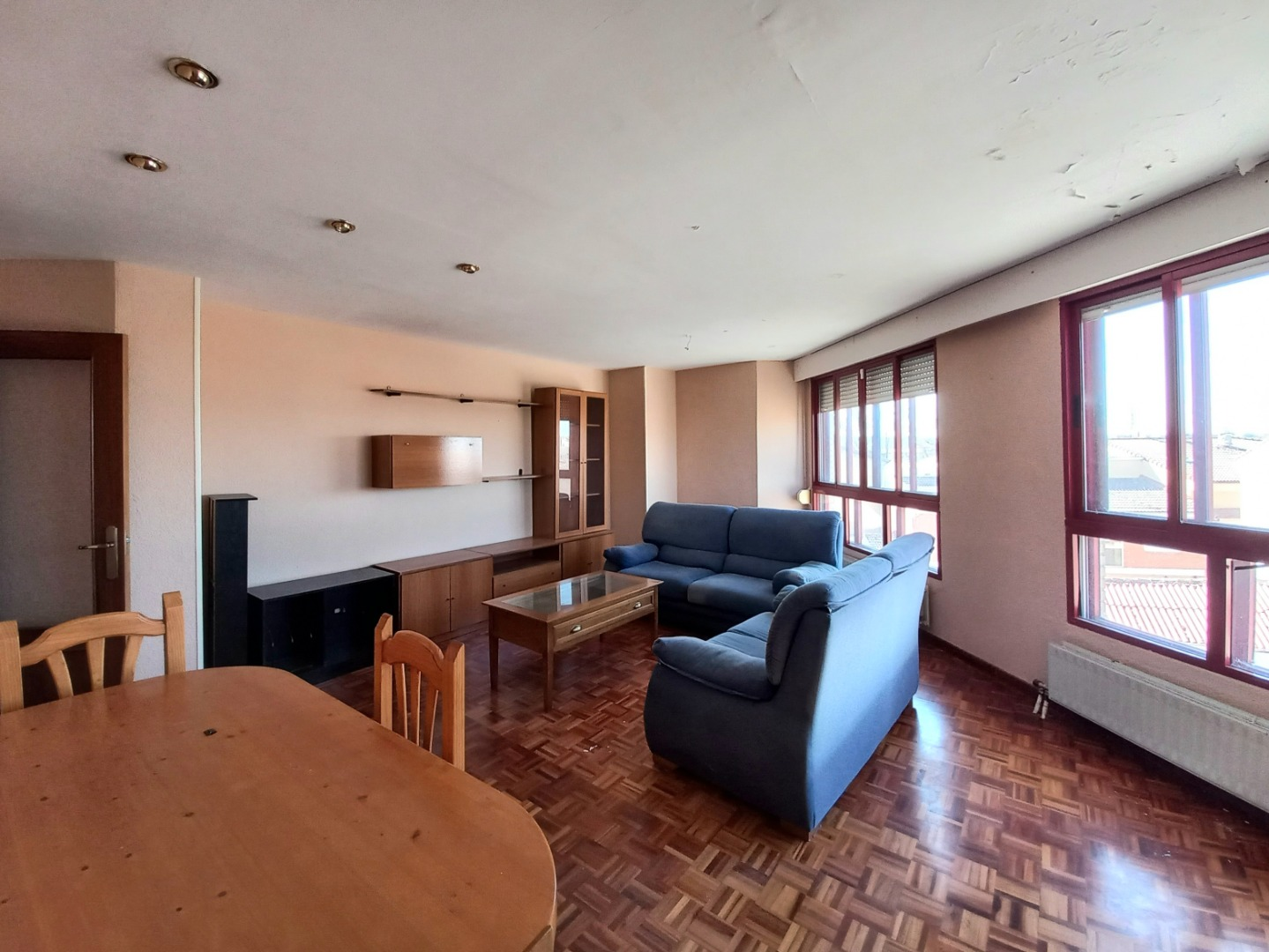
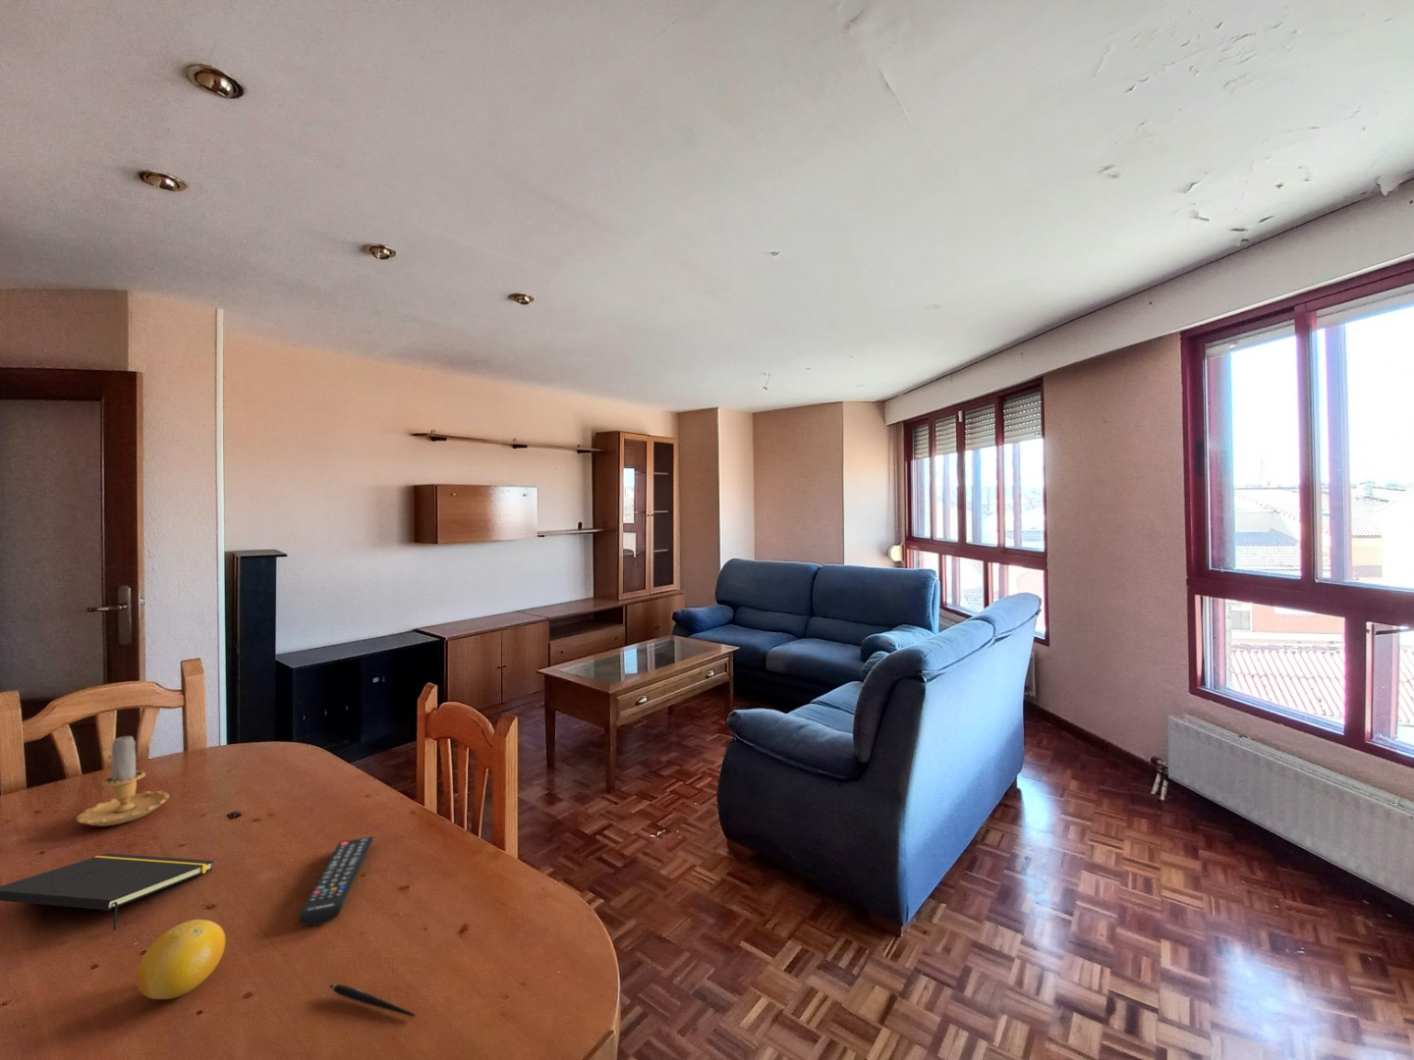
+ candle (121, 773)
+ remote control (340, 875)
+ fruit (183, 958)
+ notepad (107, 879)
+ pen (370, 999)
